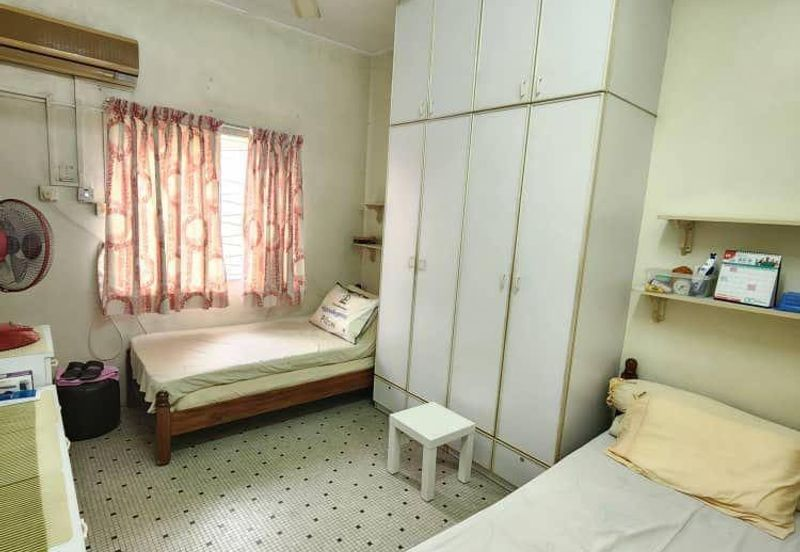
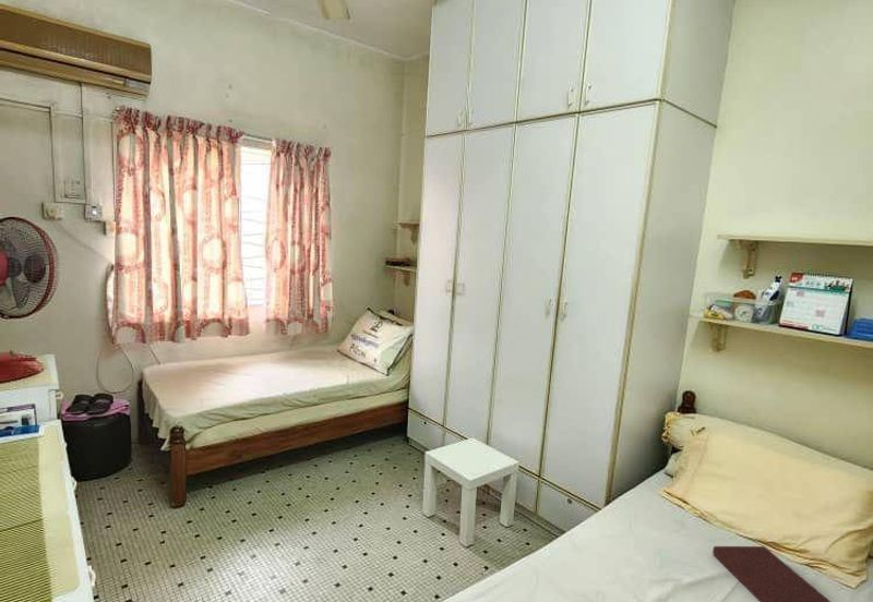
+ notebook (766, 576)
